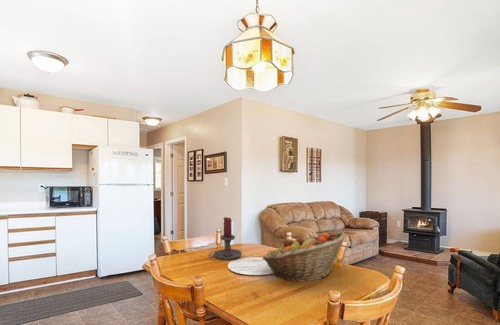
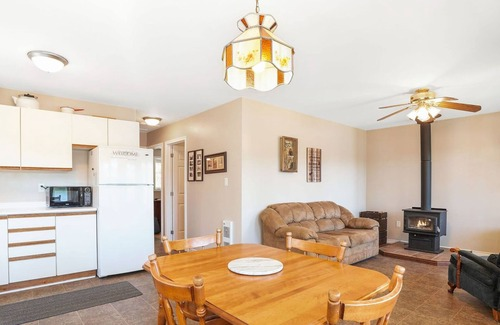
- candle holder (224, 237)
- fruit basket (305, 252)
